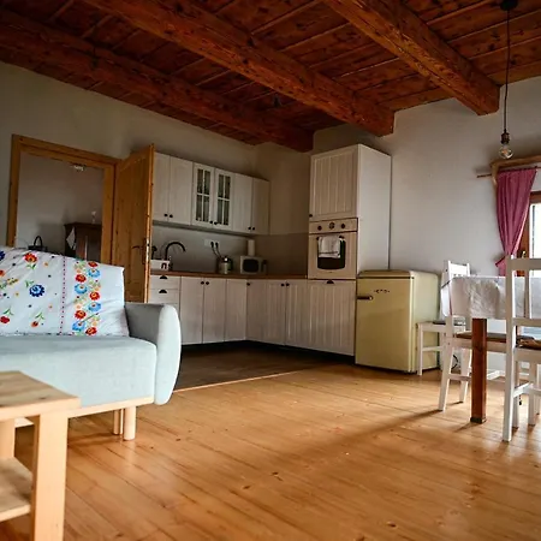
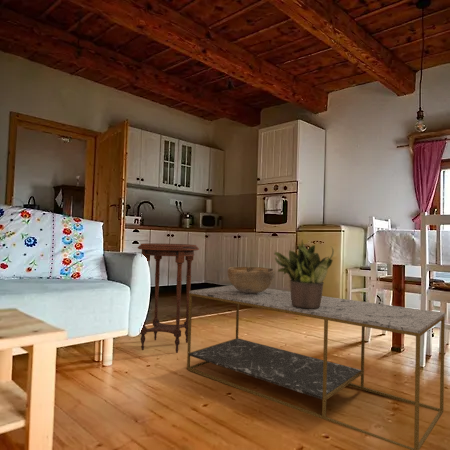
+ decorative bowl (250, 280)
+ potted plant (301, 271)
+ coffee table (300, 354)
+ side table (158, 292)
